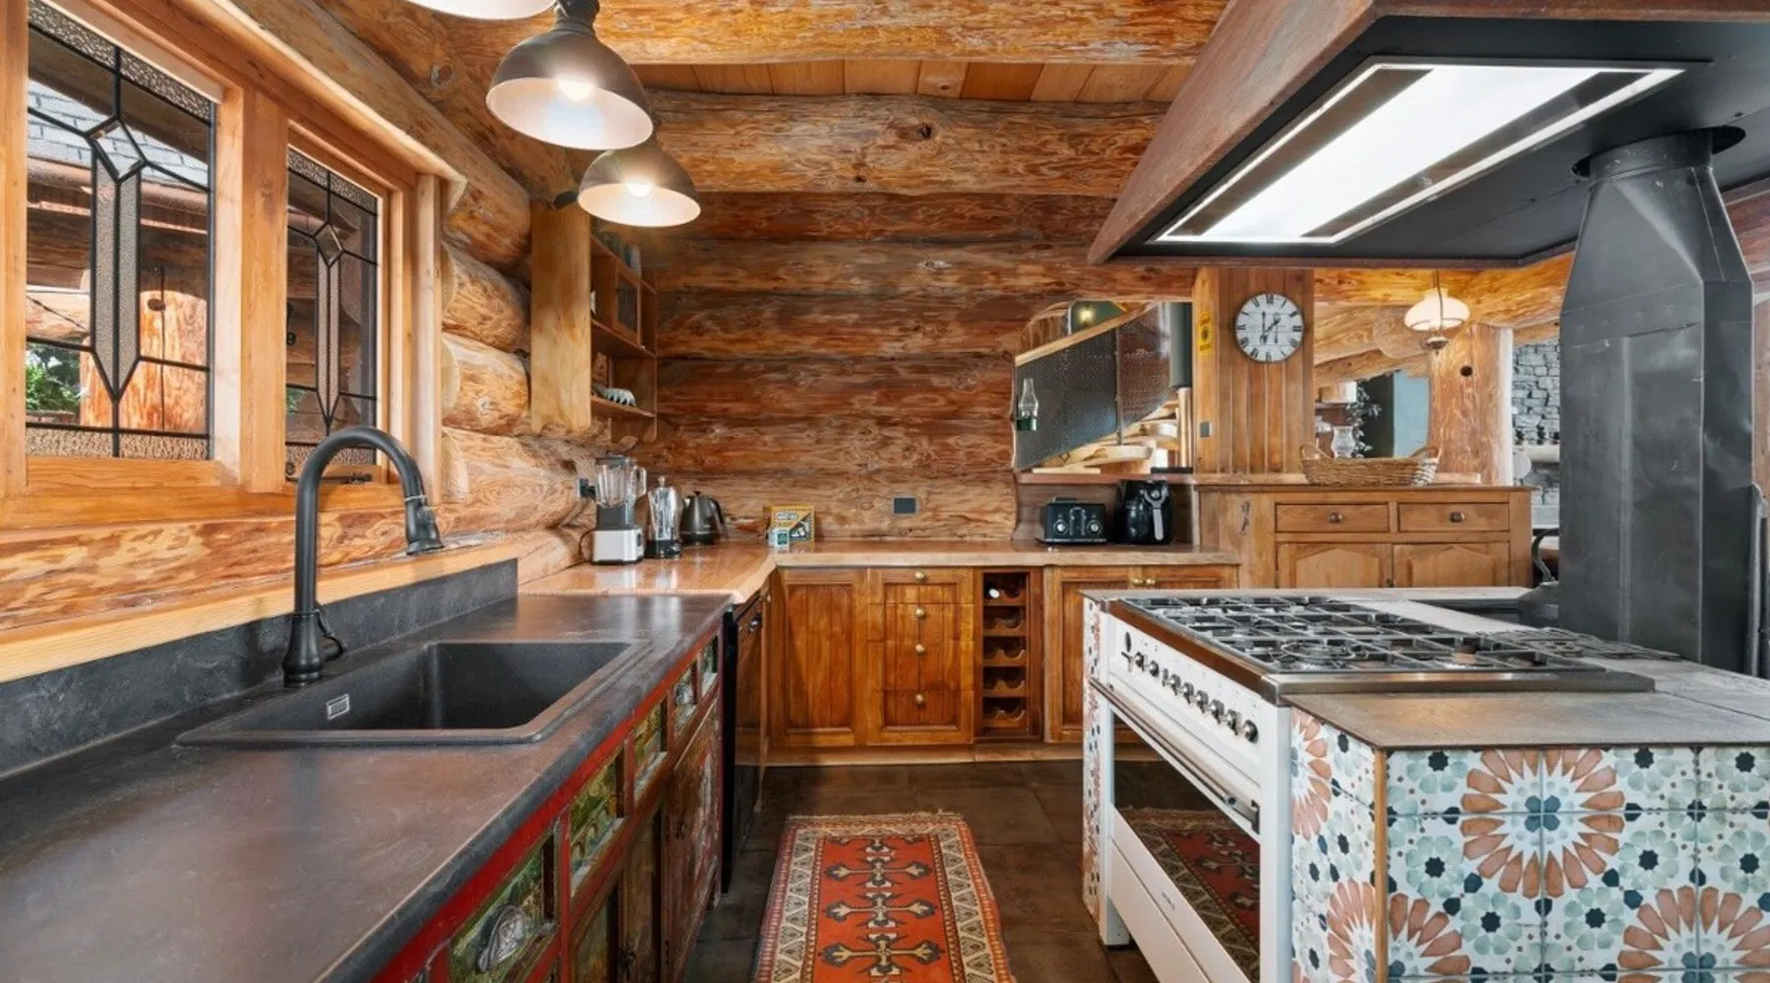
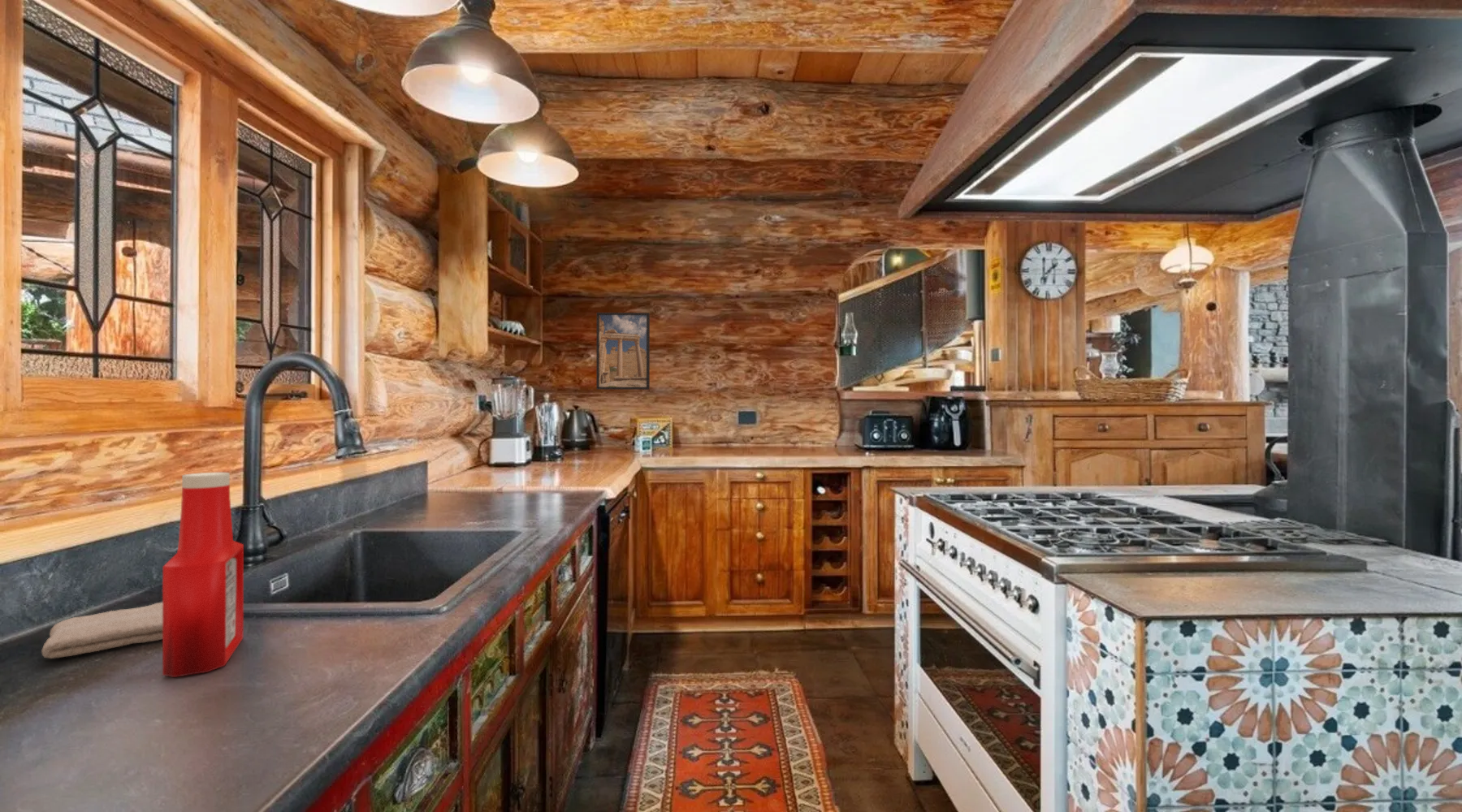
+ soap bottle (205, 564)
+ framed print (623, 351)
+ washcloth (134, 624)
